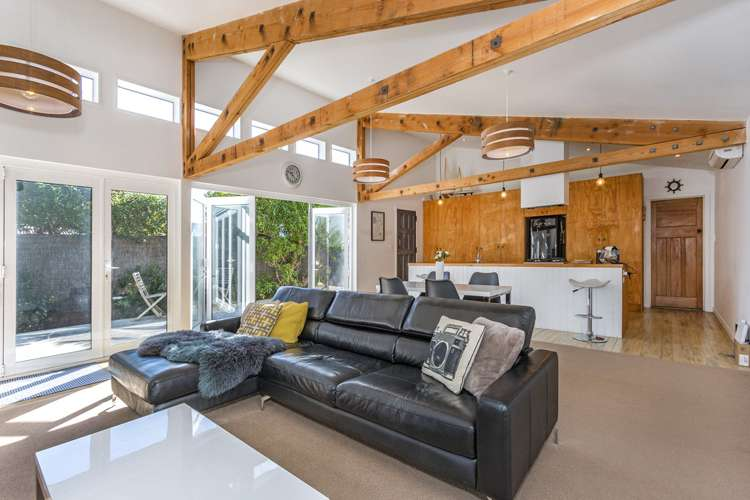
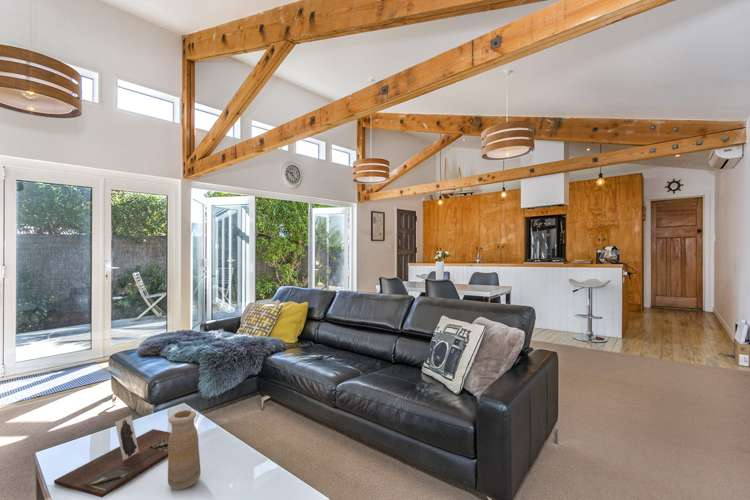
+ decorative tray (131, 439)
+ vase (184, 448)
